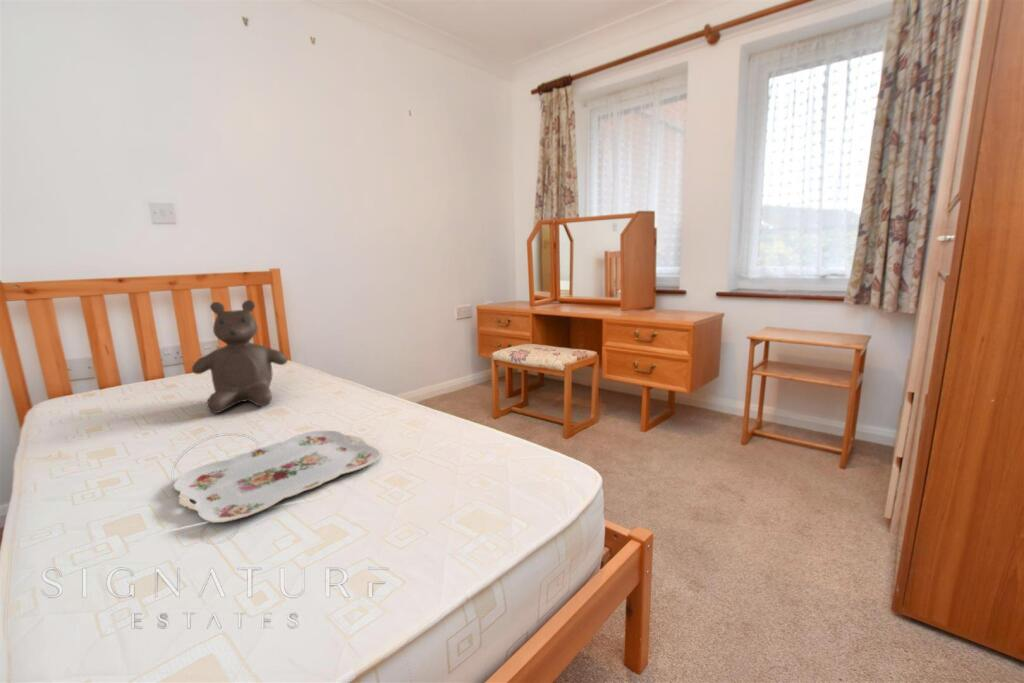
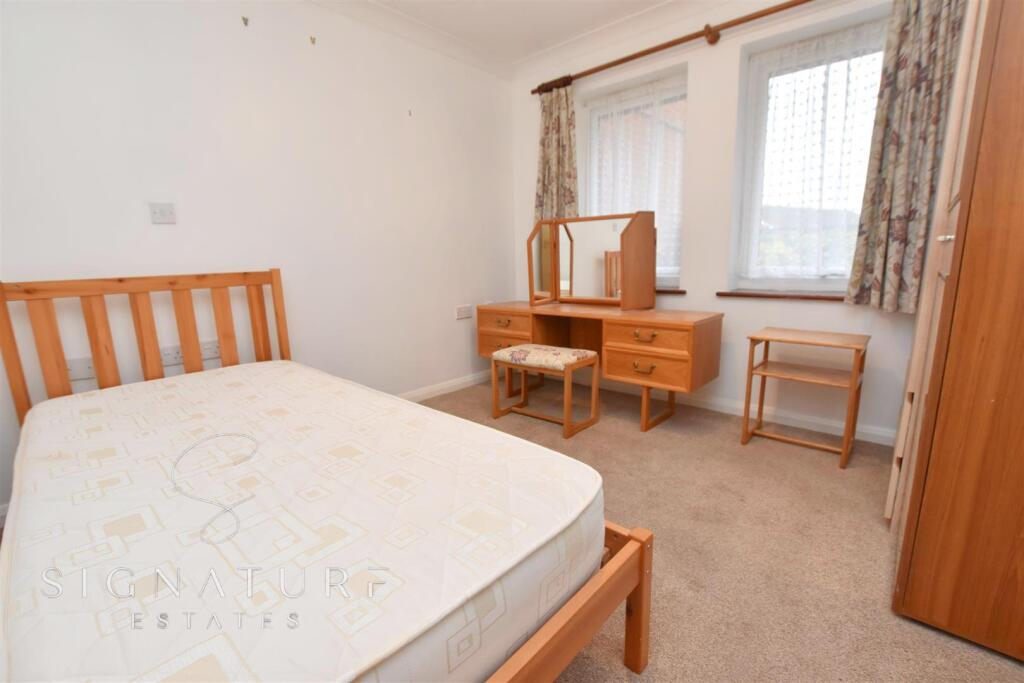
- teddy bear (237, 353)
- serving tray (283, 468)
